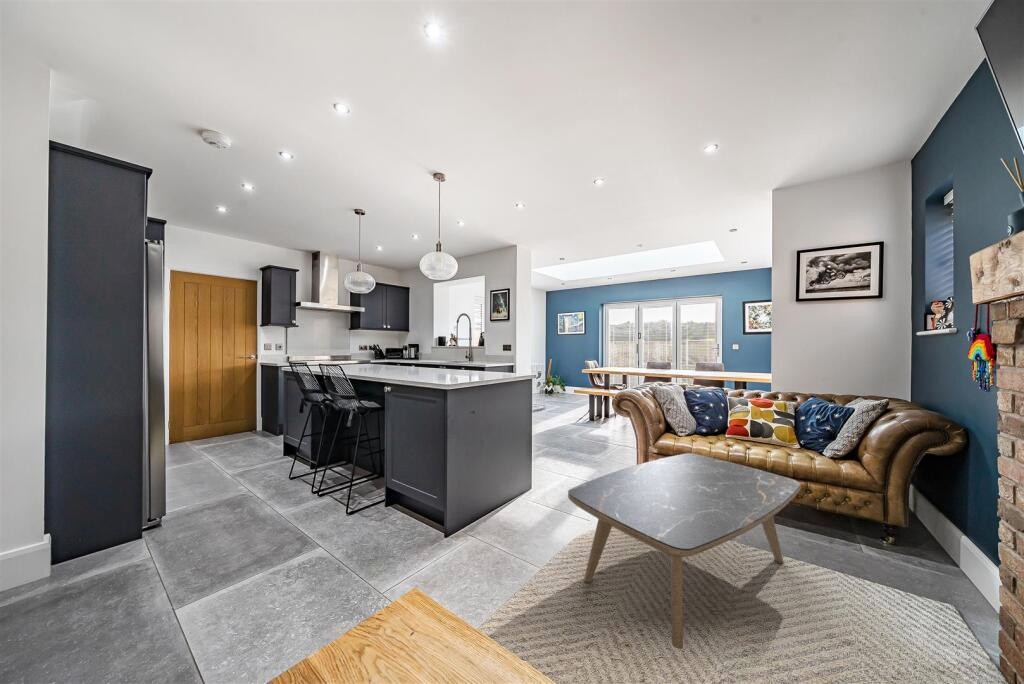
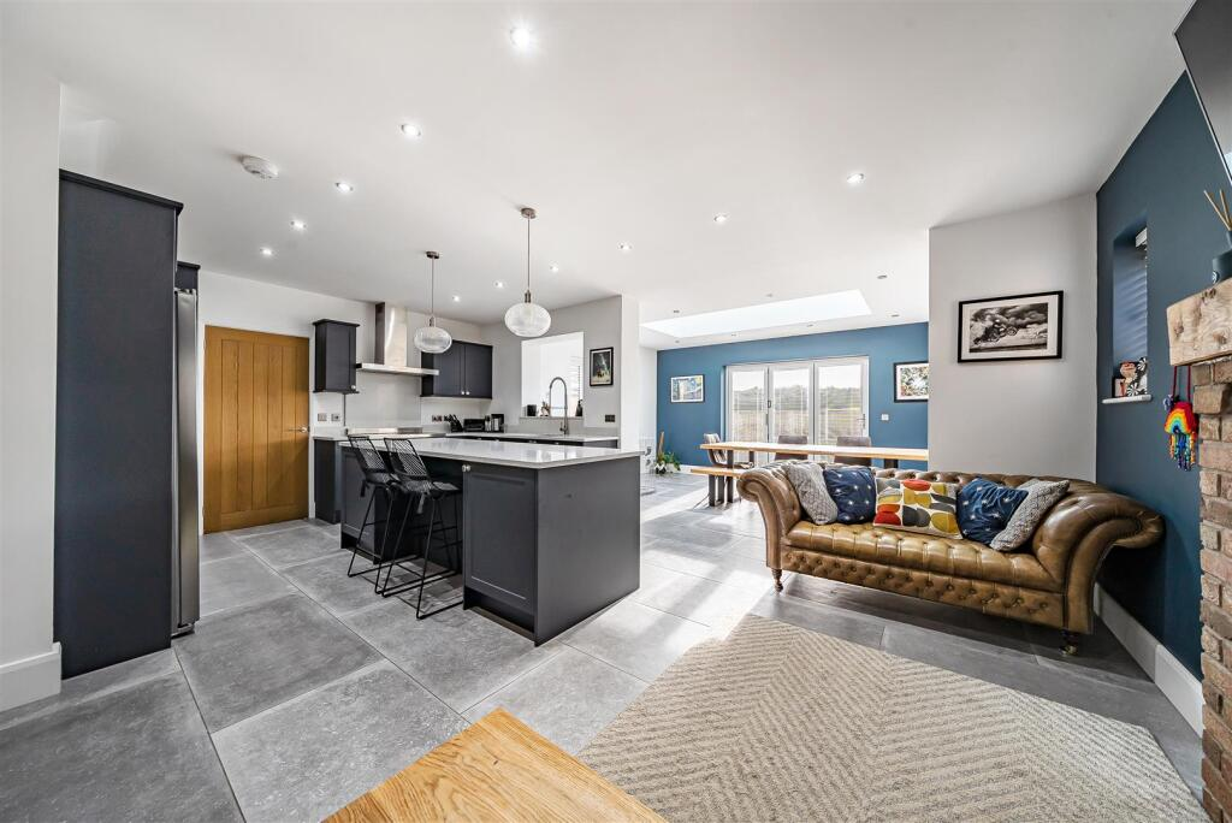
- coffee table (687, 528)
